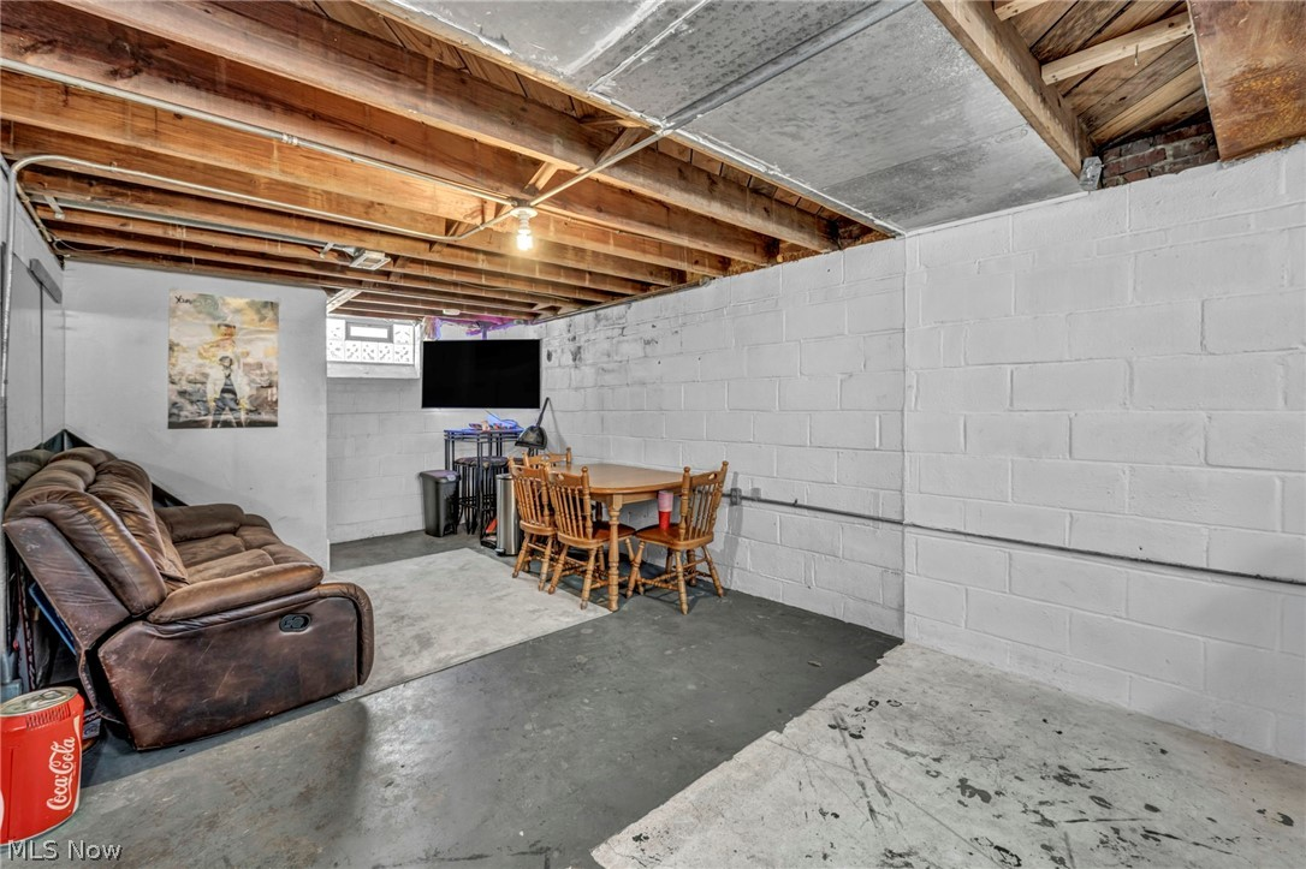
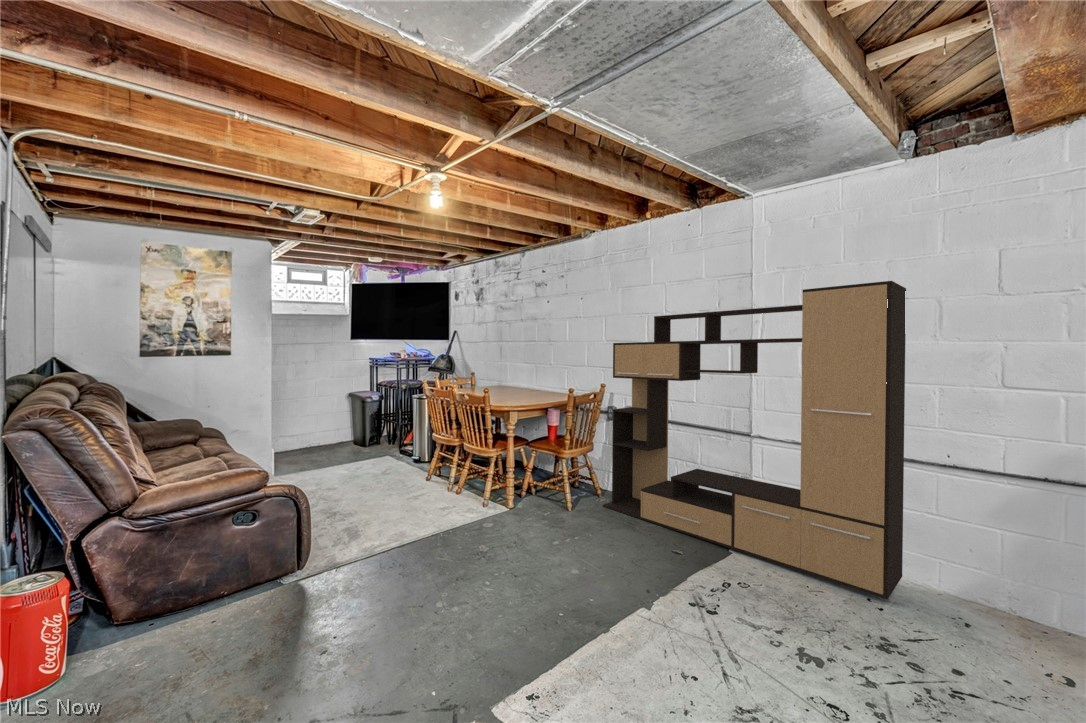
+ media console (724, 372)
